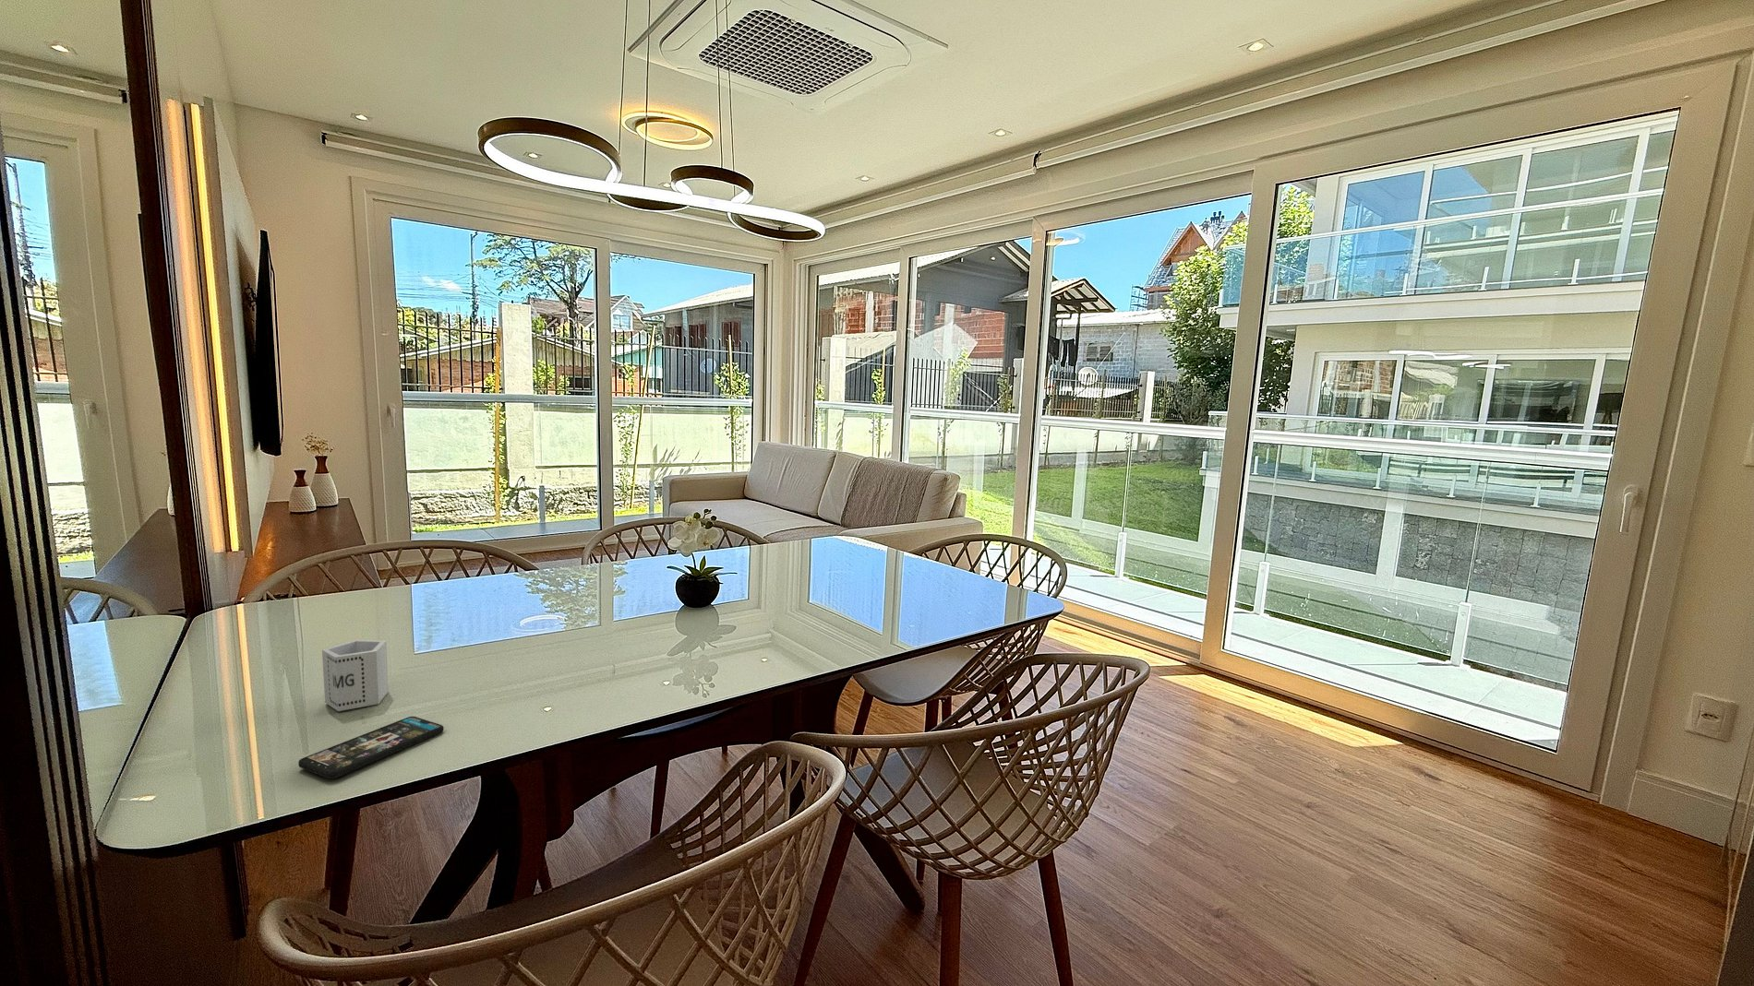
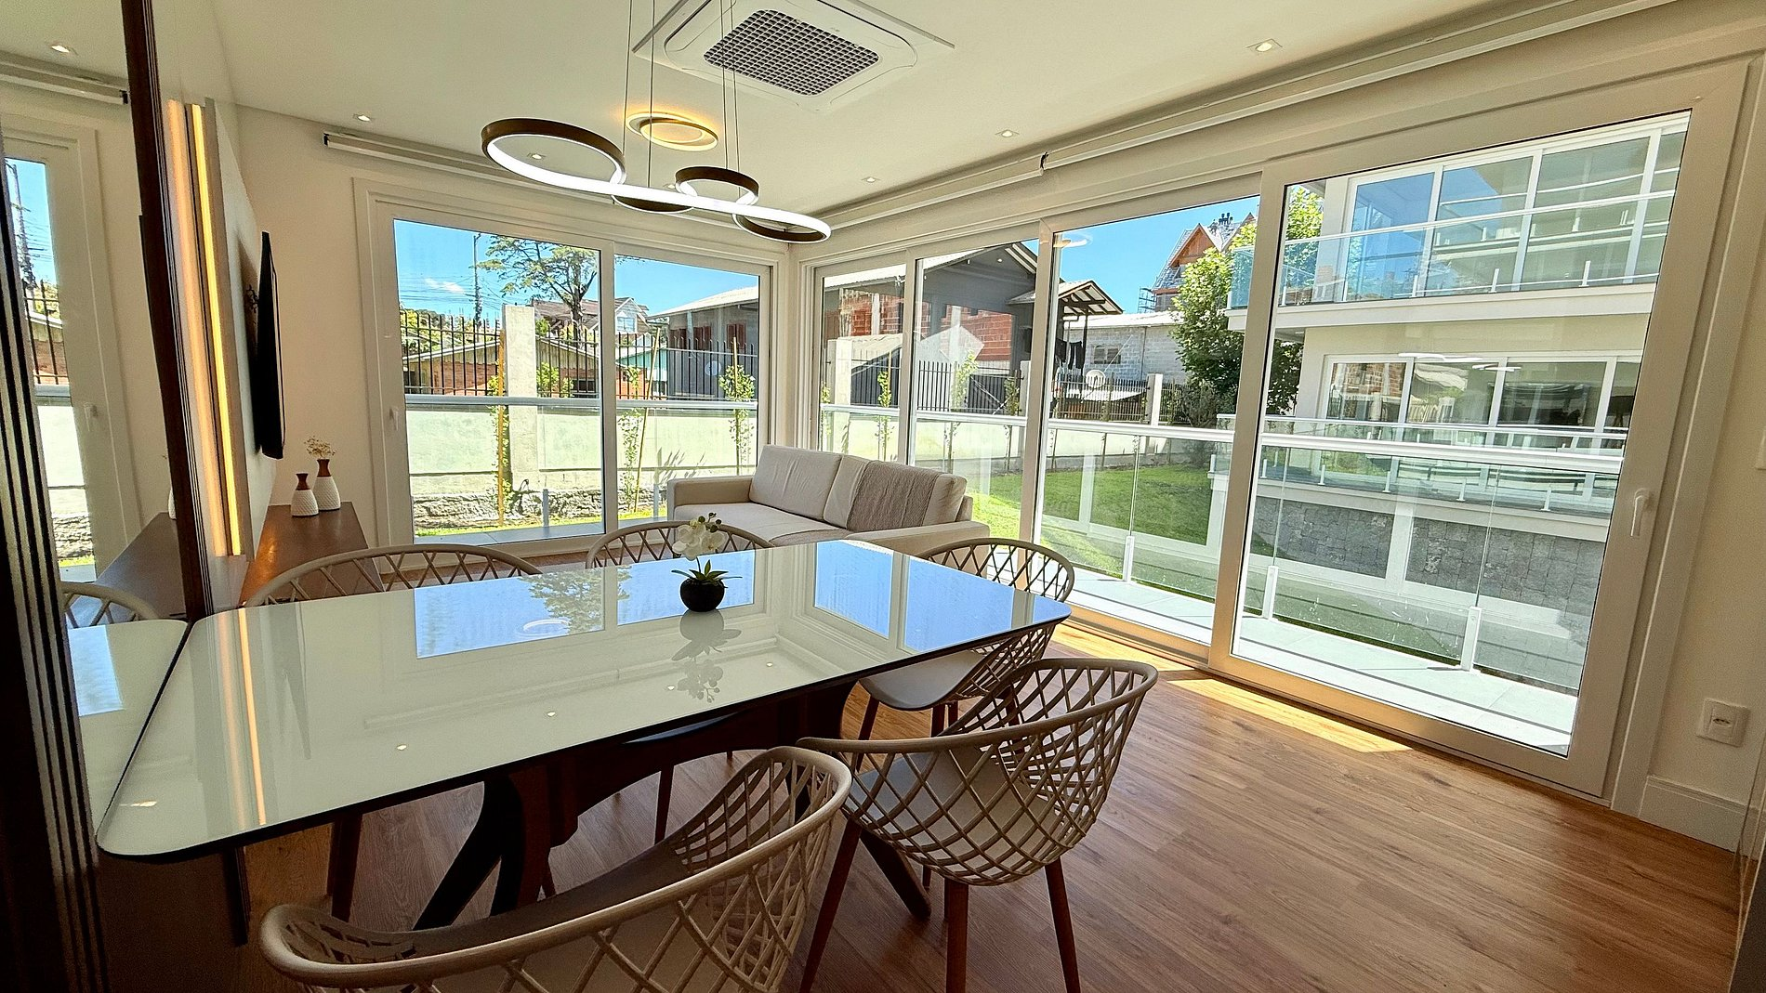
- smartphone (376, 744)
- cup (360, 672)
